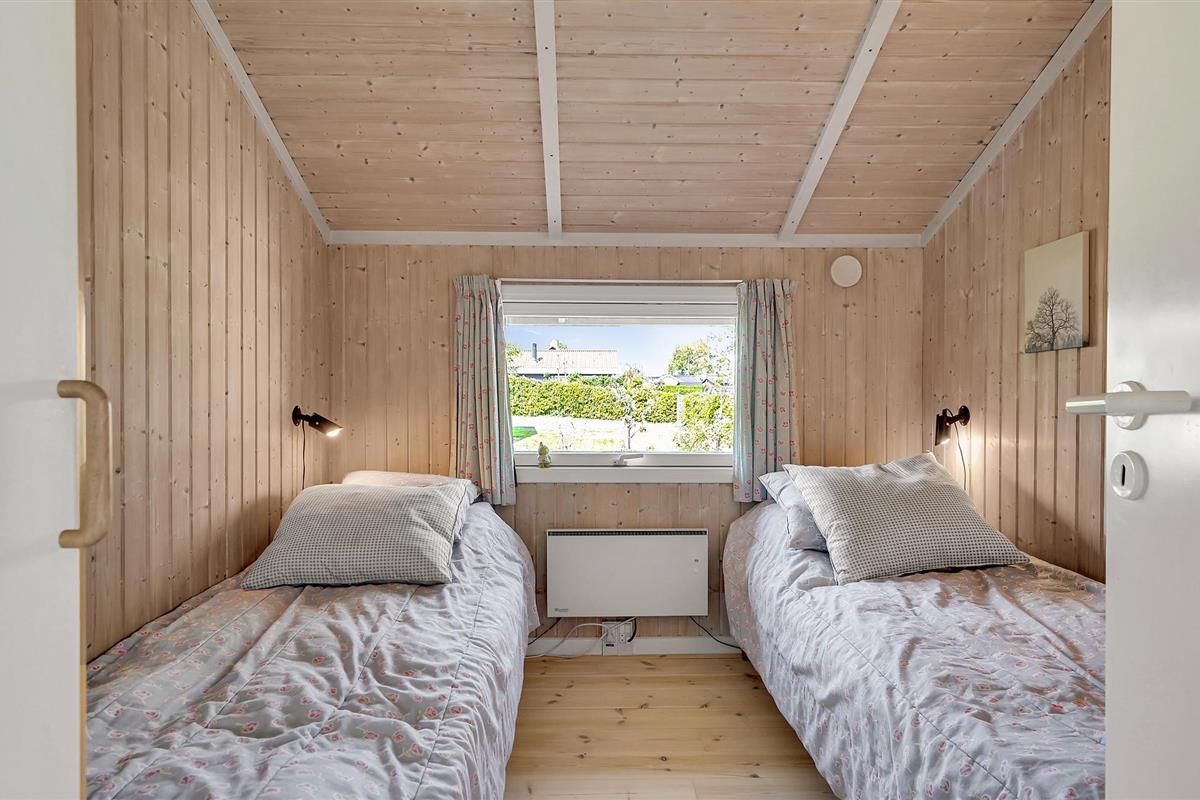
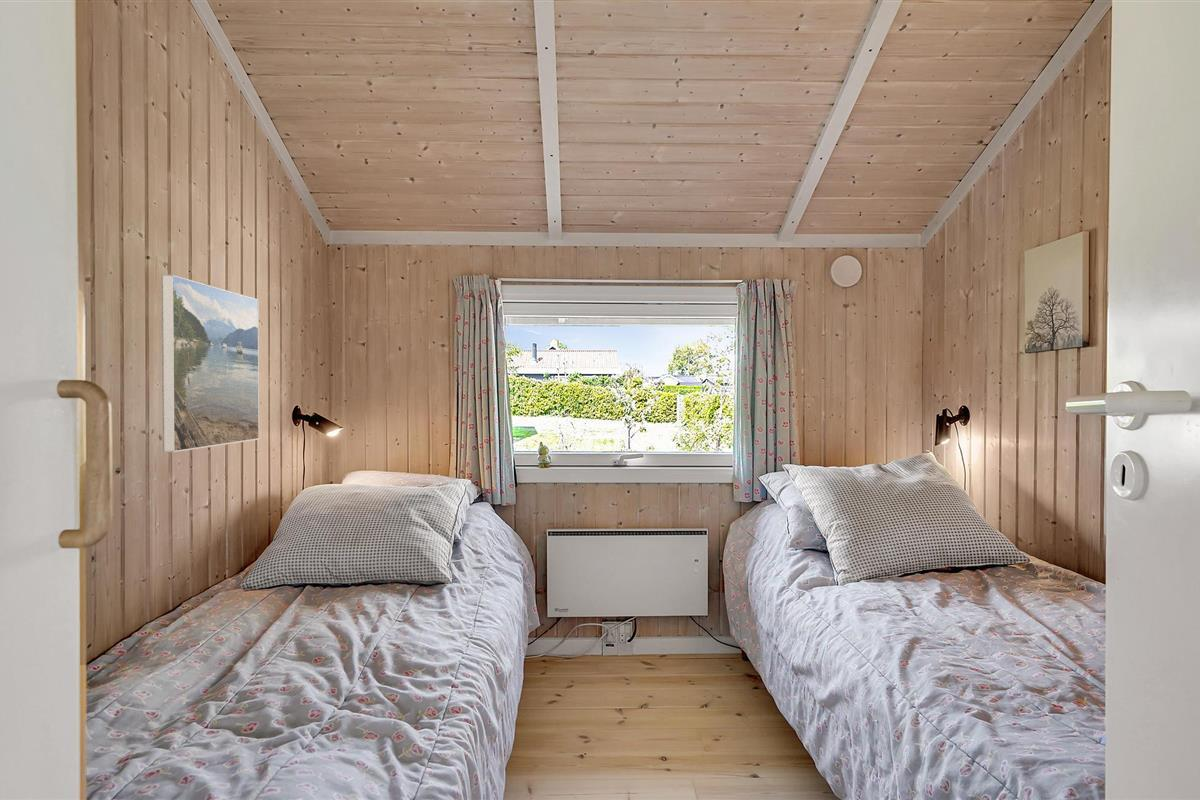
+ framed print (216, 366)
